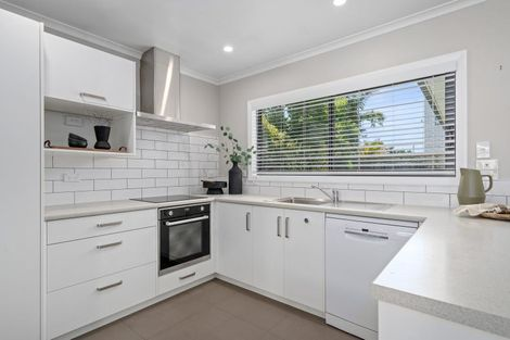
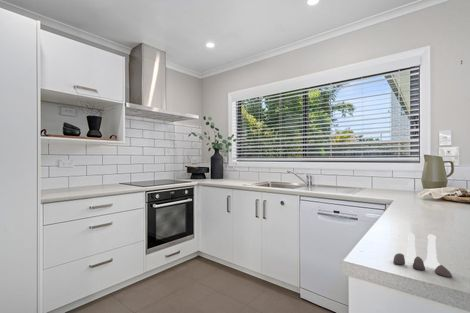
+ salt and pepper shaker set (427, 250)
